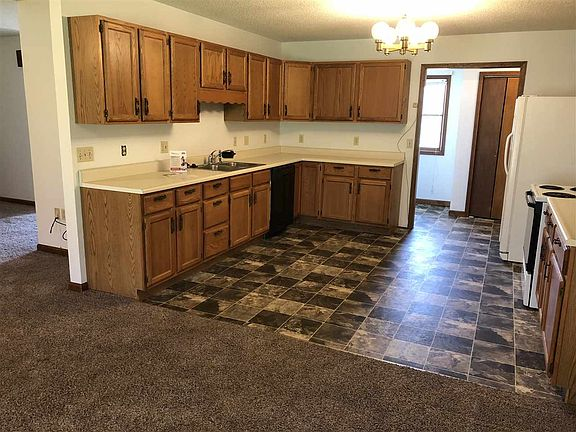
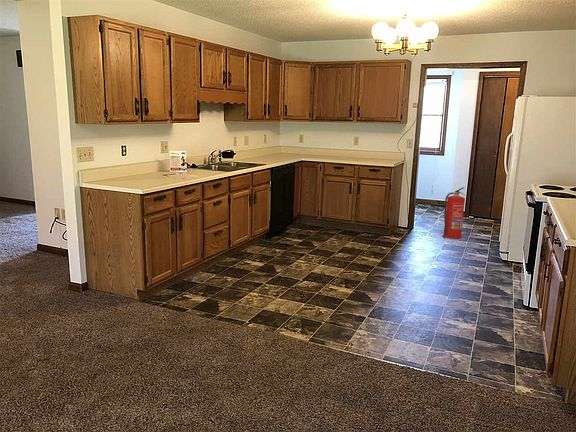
+ fire extinguisher (454, 212)
